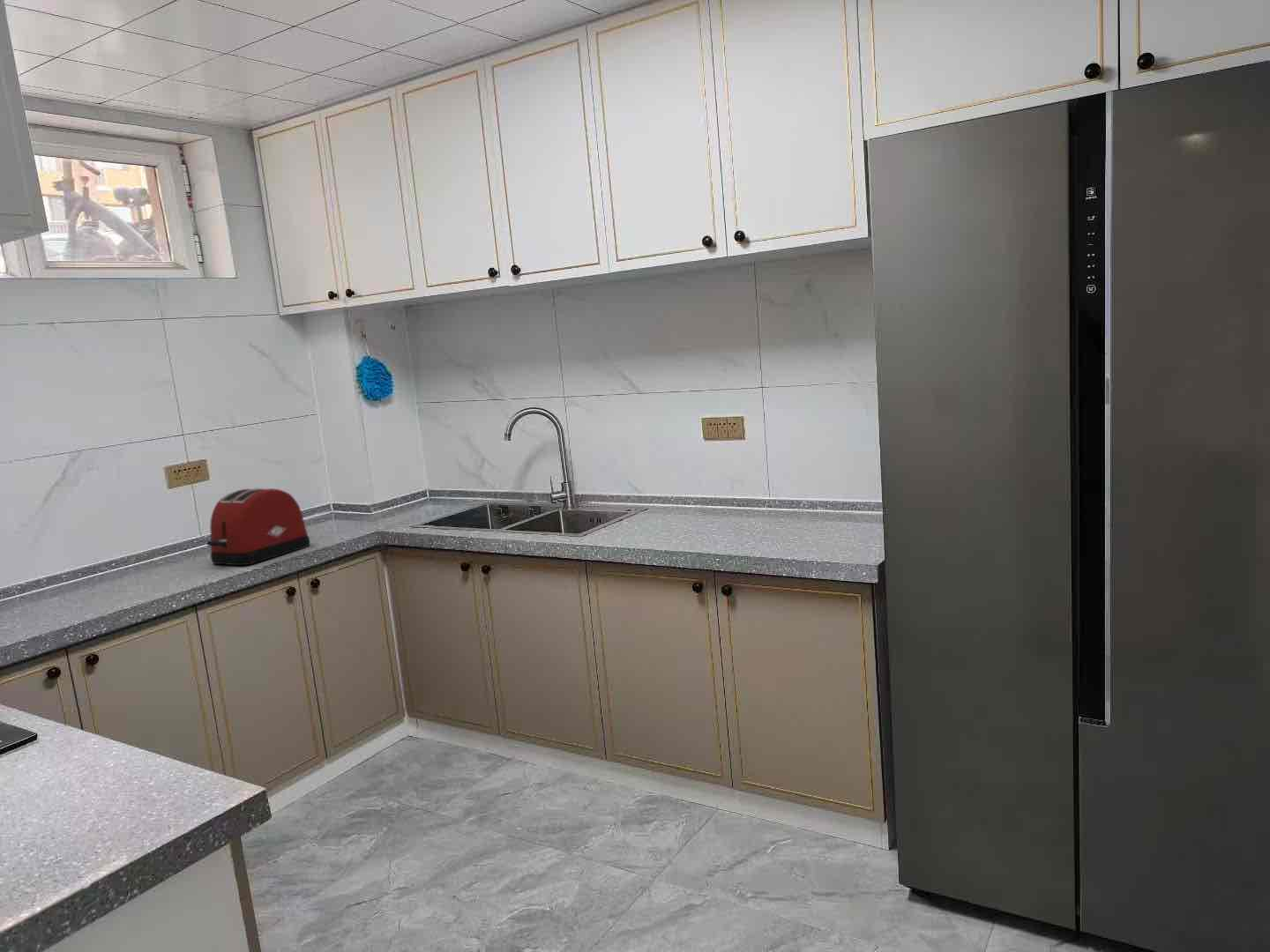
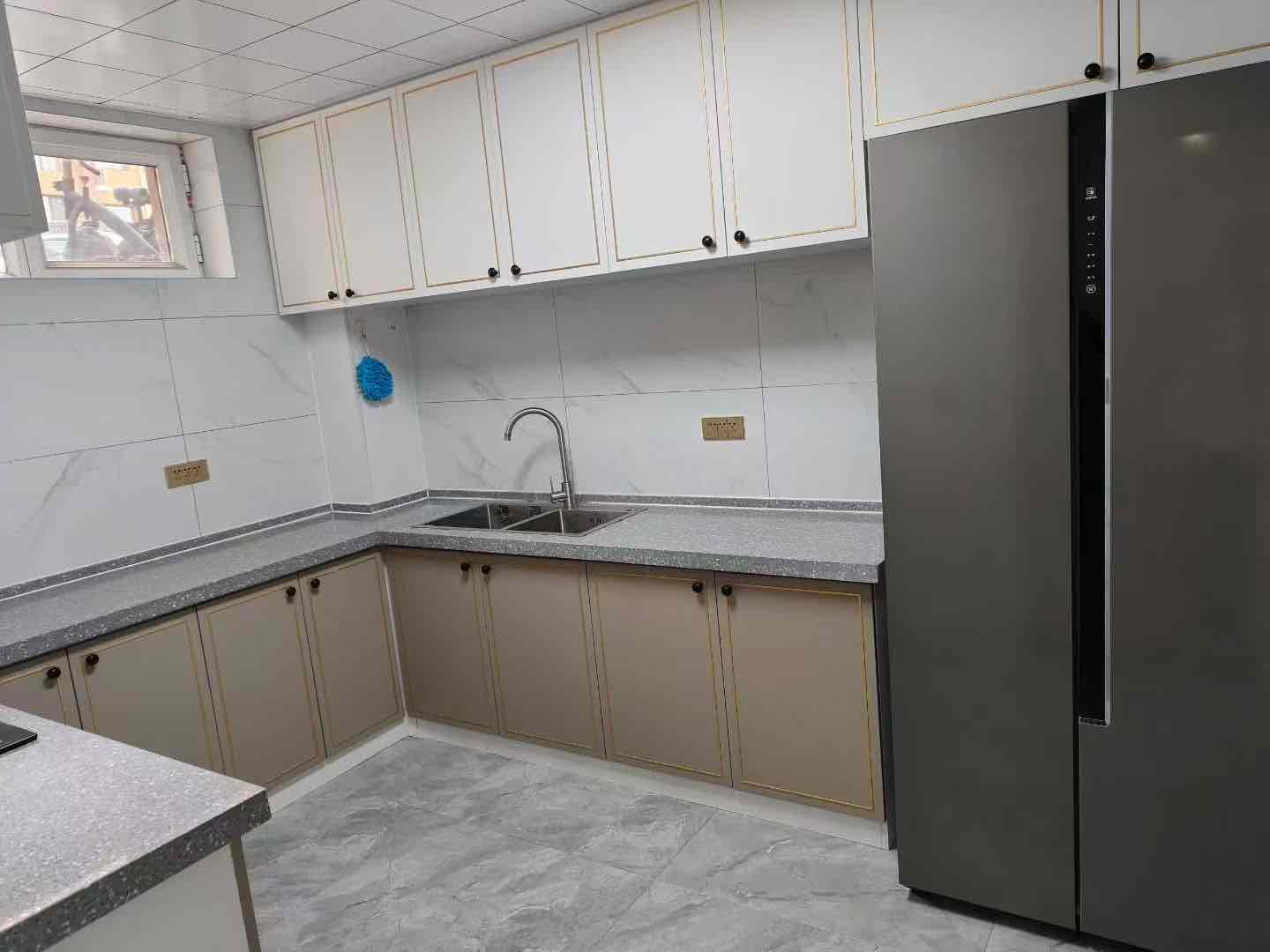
- toaster (257, 522)
